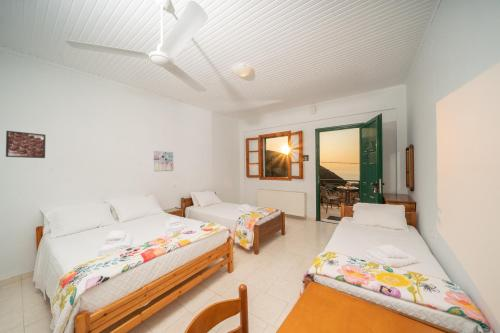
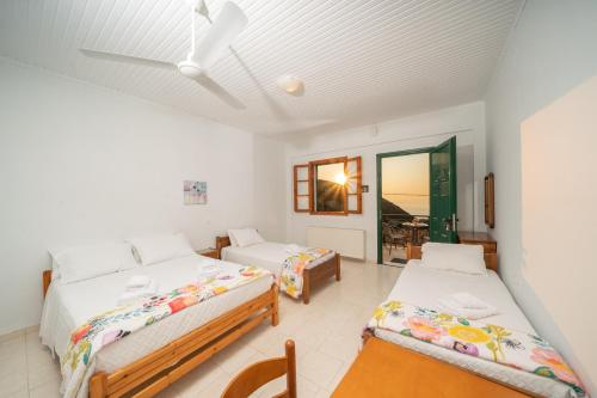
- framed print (26, 145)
